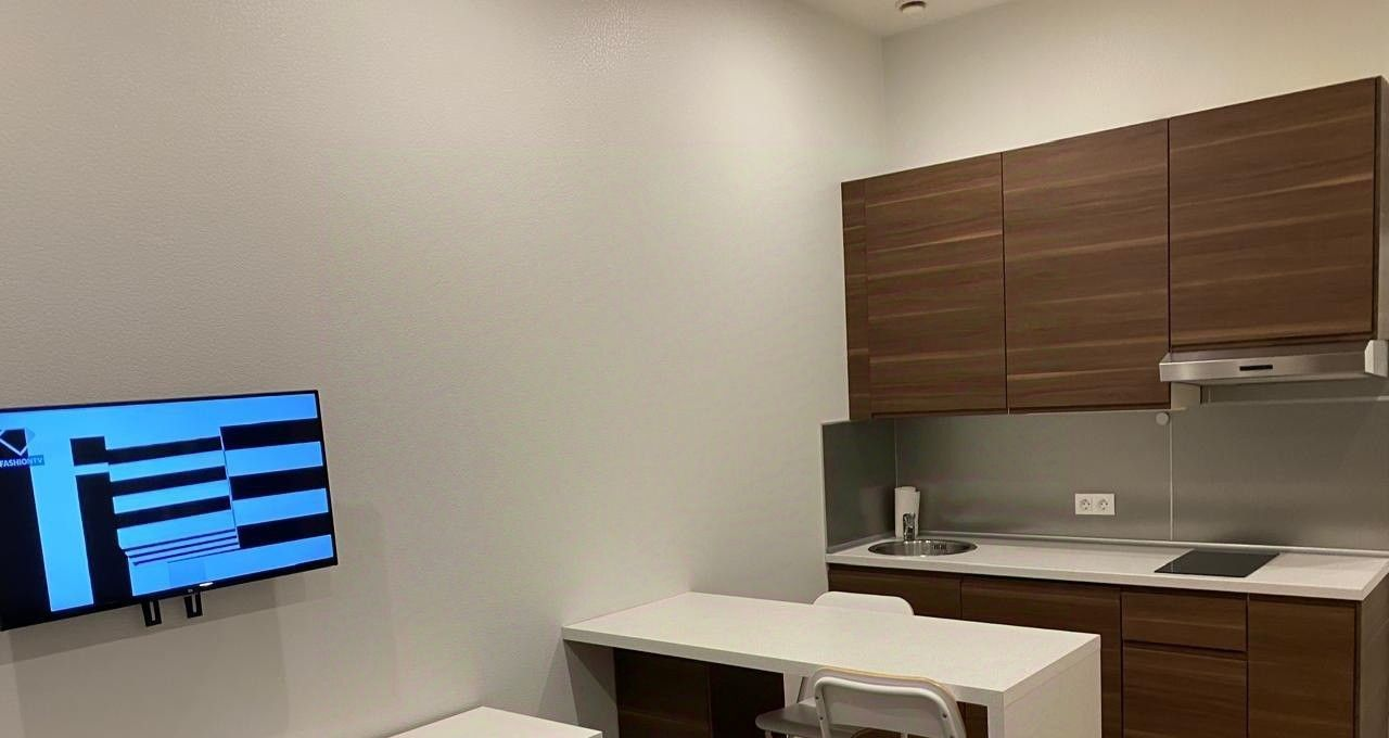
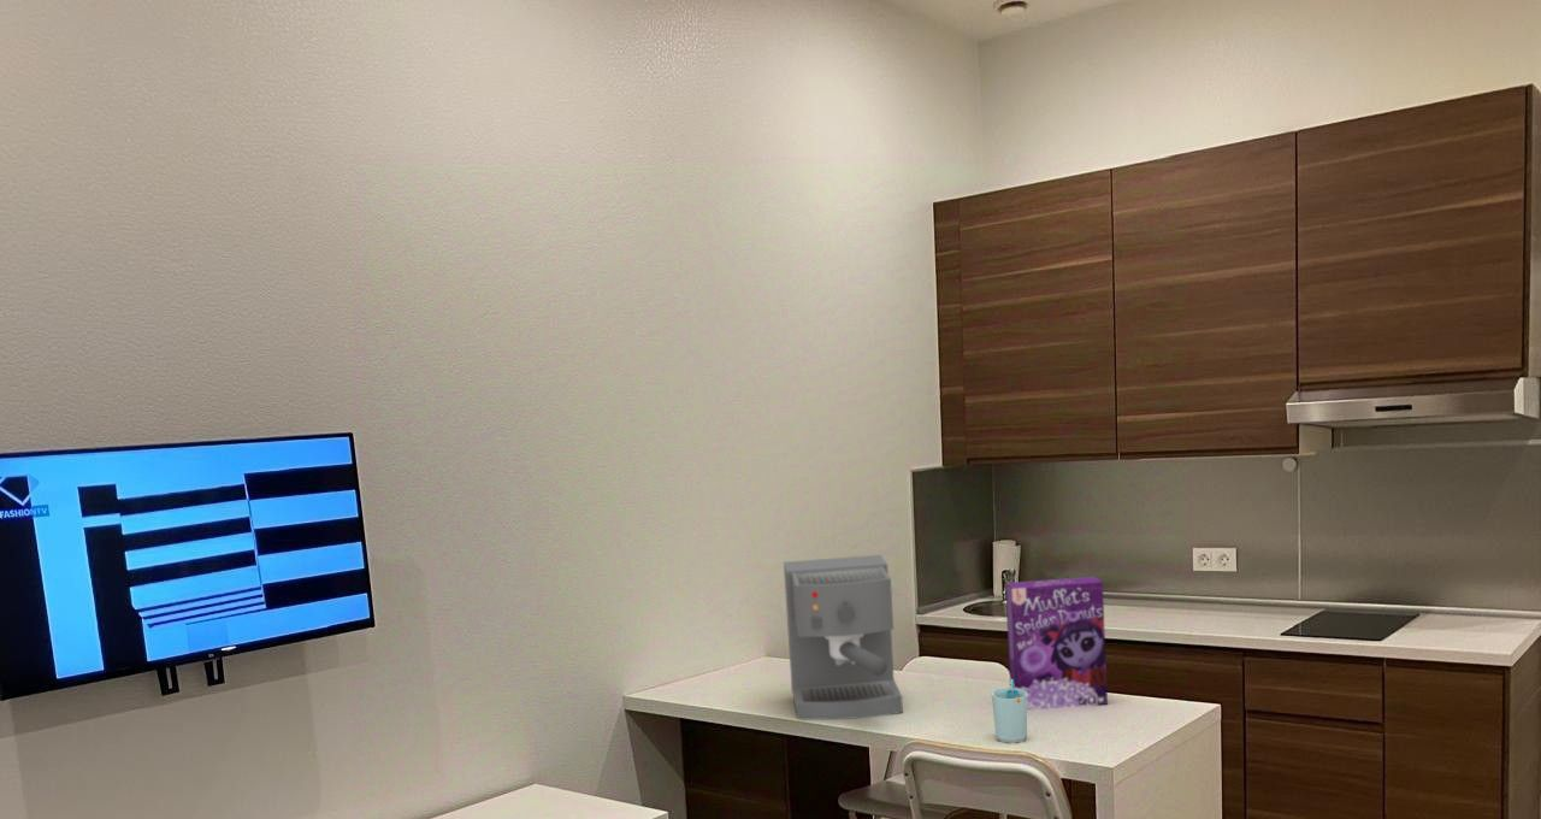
+ coffee maker (850, 637)
+ cup (1010, 711)
+ cereal box (1056, 642)
